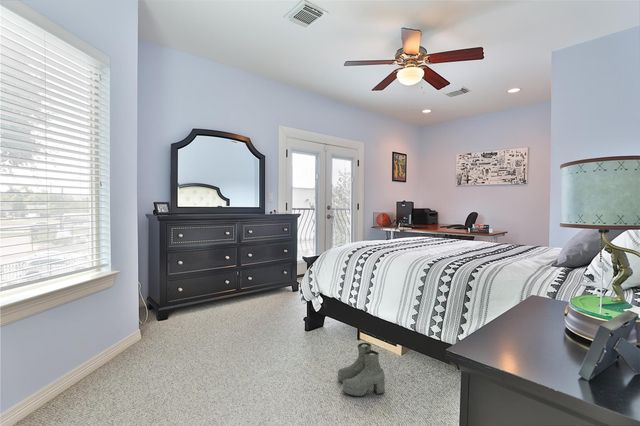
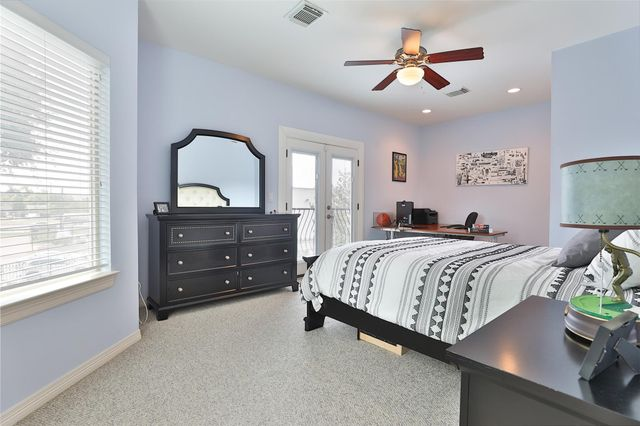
- boots (360, 367)
